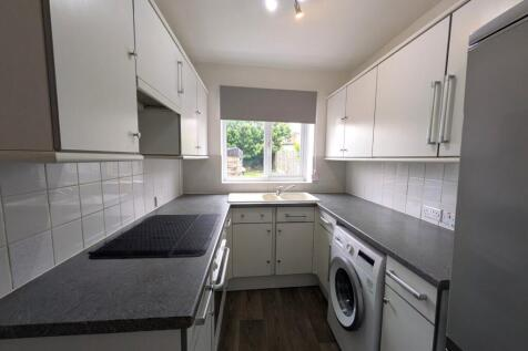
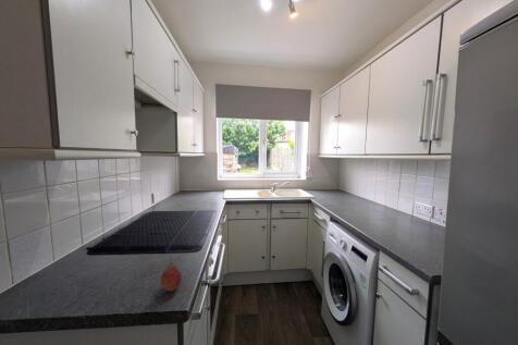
+ fruit (171, 272)
